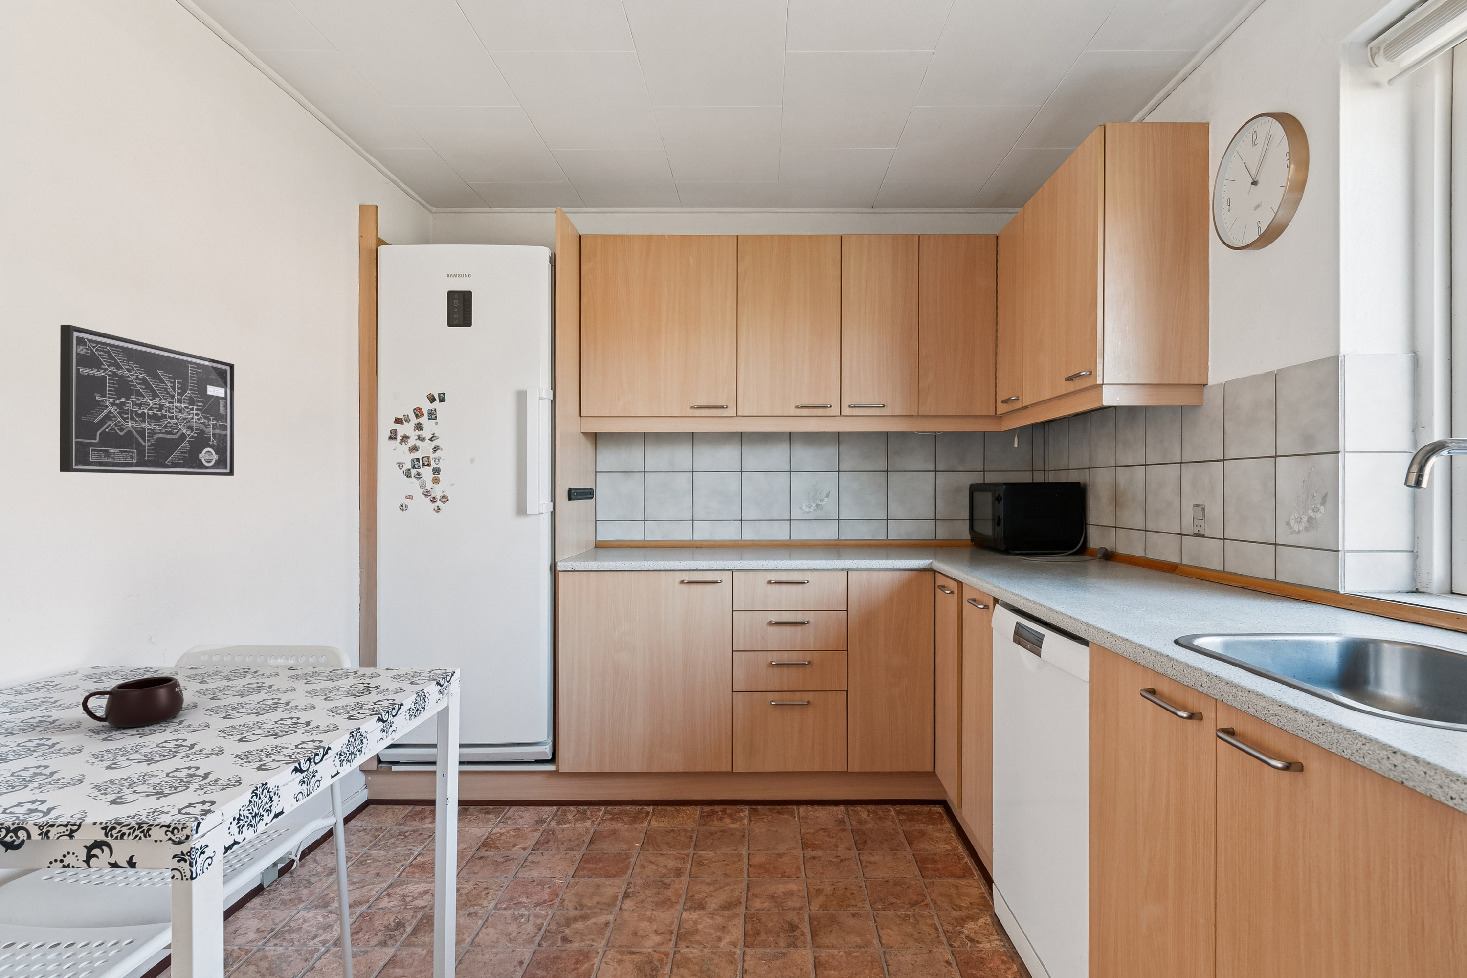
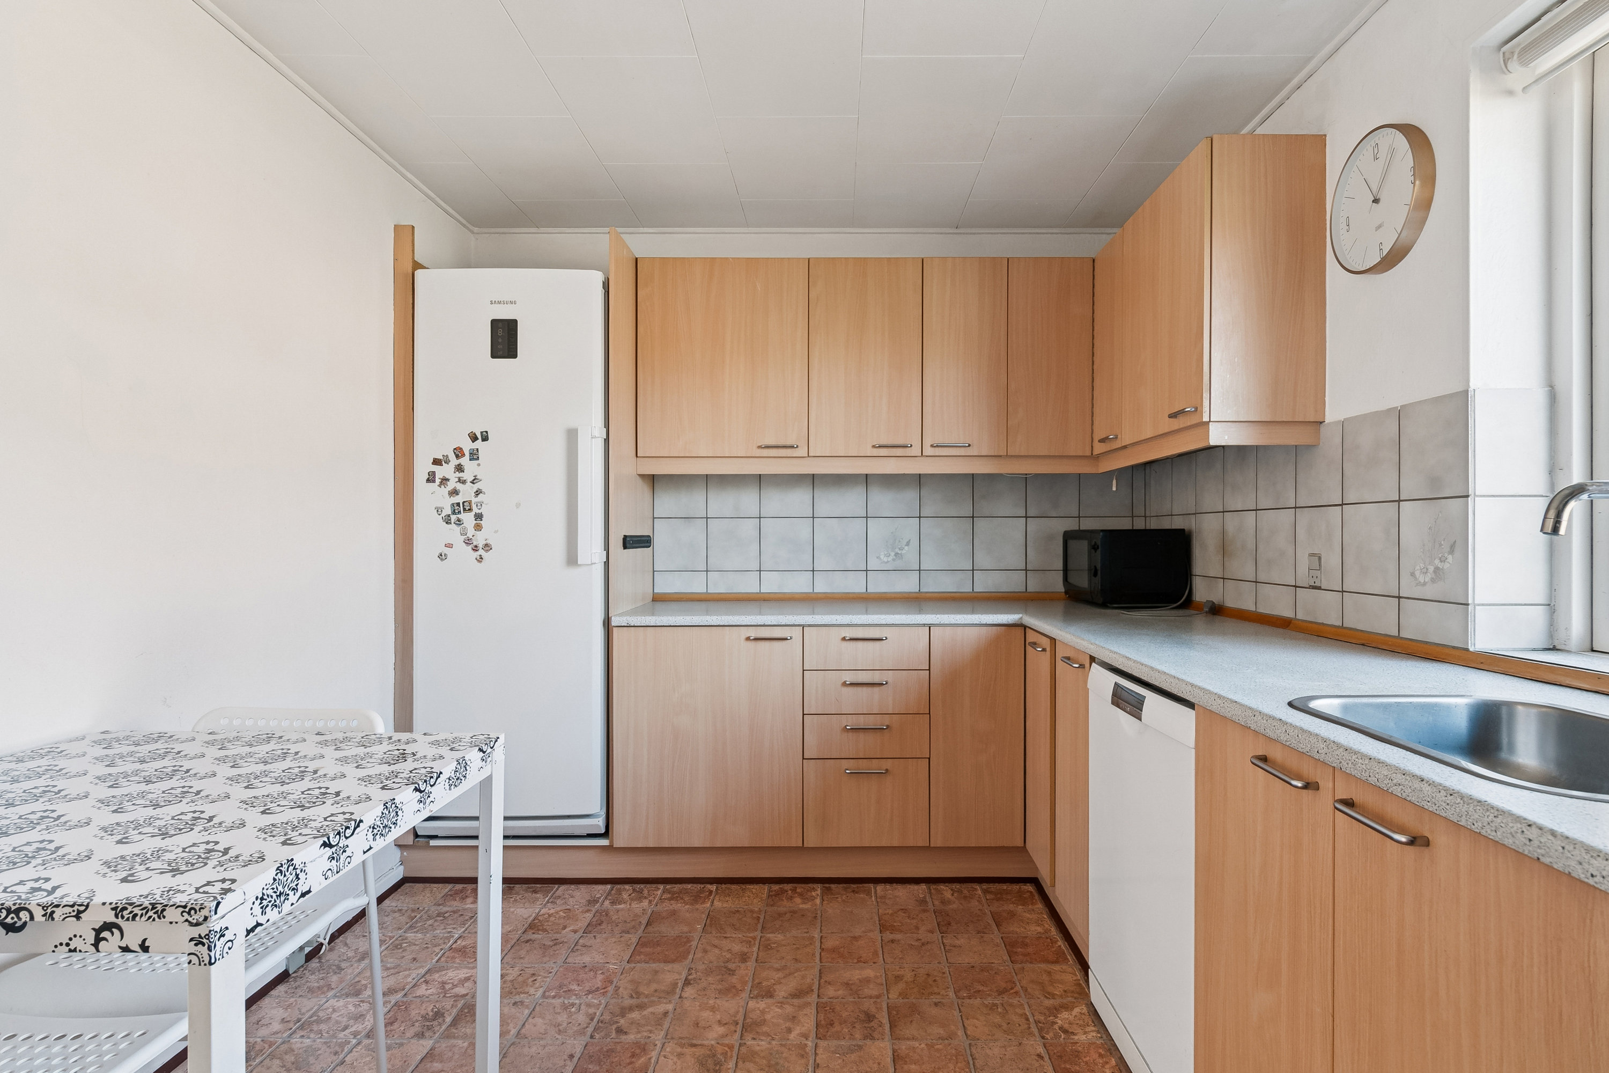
- wall art (159, 410)
- mug (134, 703)
